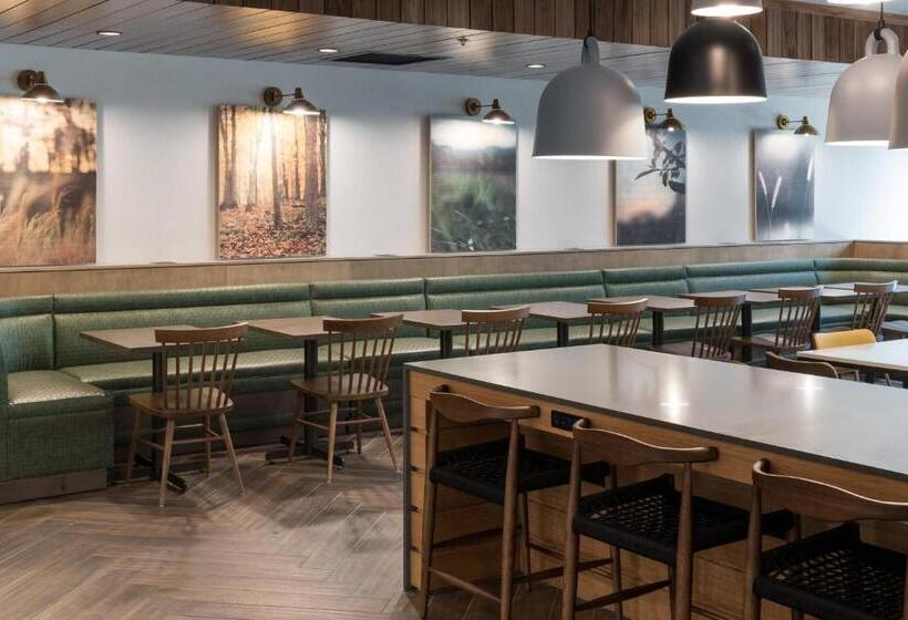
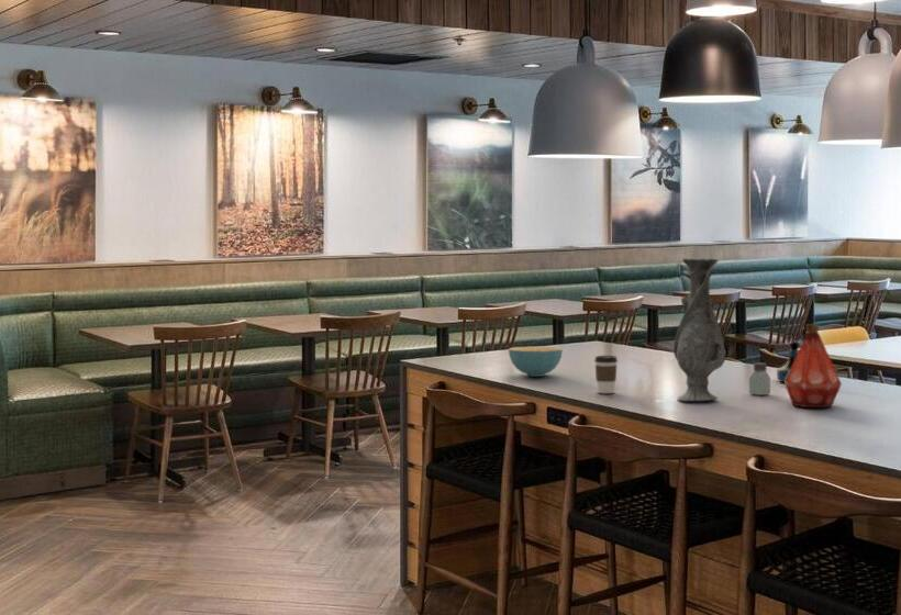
+ vase (698, 328)
+ tequila bottle (793, 361)
+ coffee cup (605, 373)
+ bottle (810, 365)
+ saltshaker (759, 378)
+ cereal bowl (535, 361)
